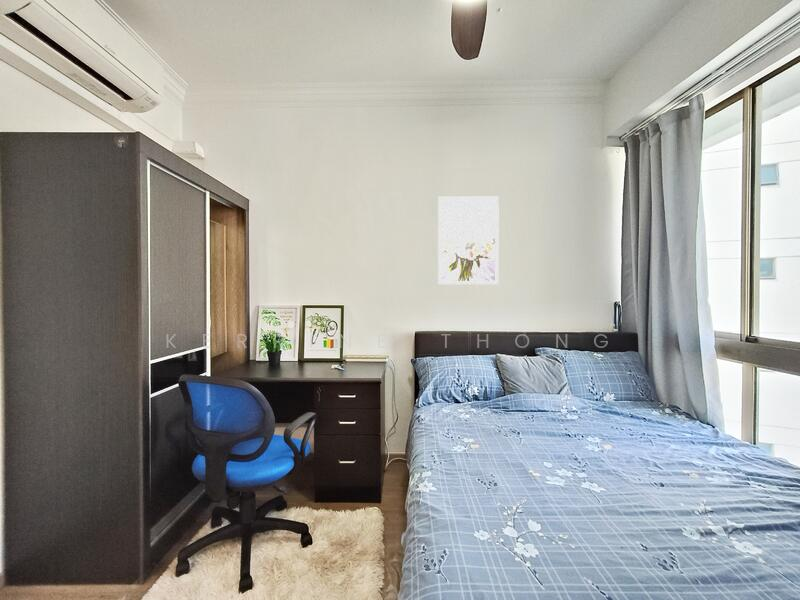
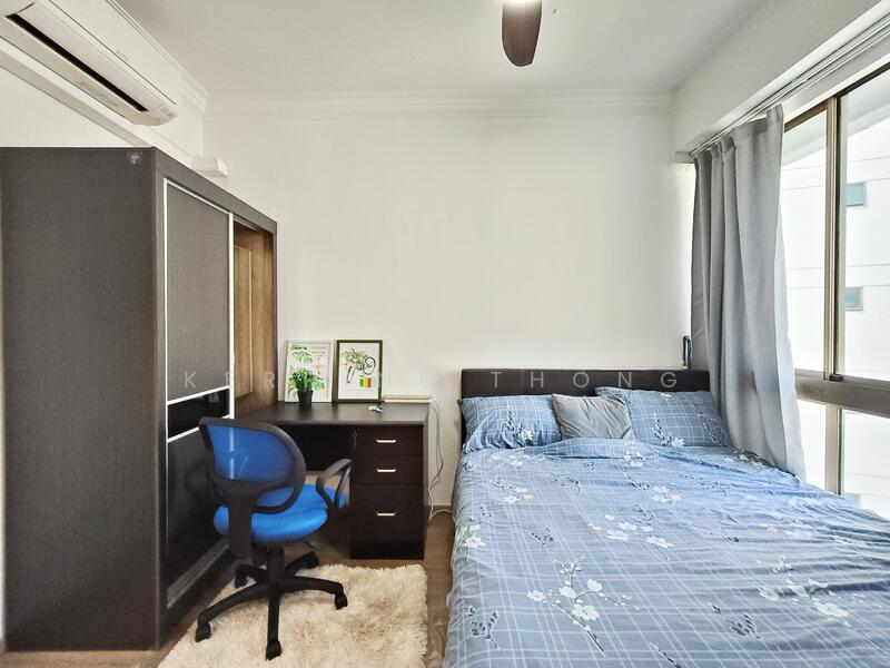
- wall art (468, 240)
